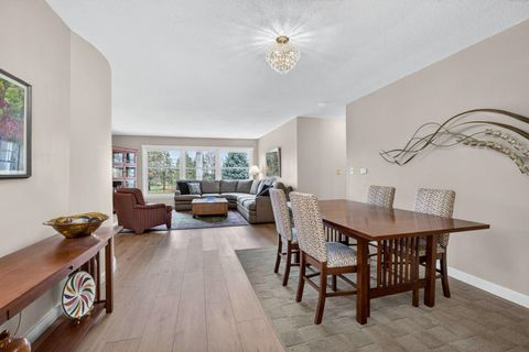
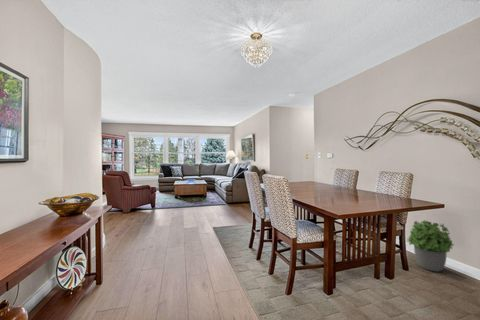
+ potted plant (429, 243)
